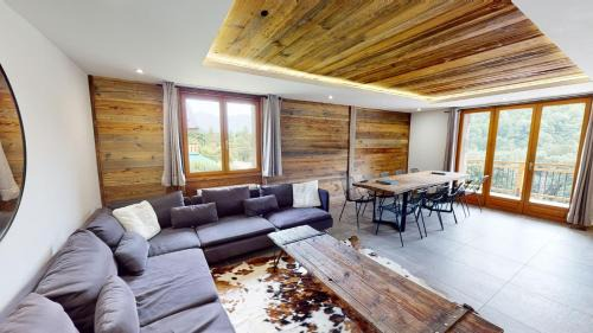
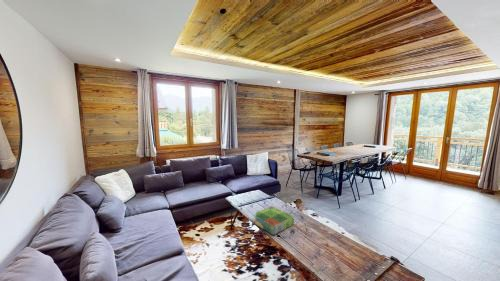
+ board game (272, 218)
